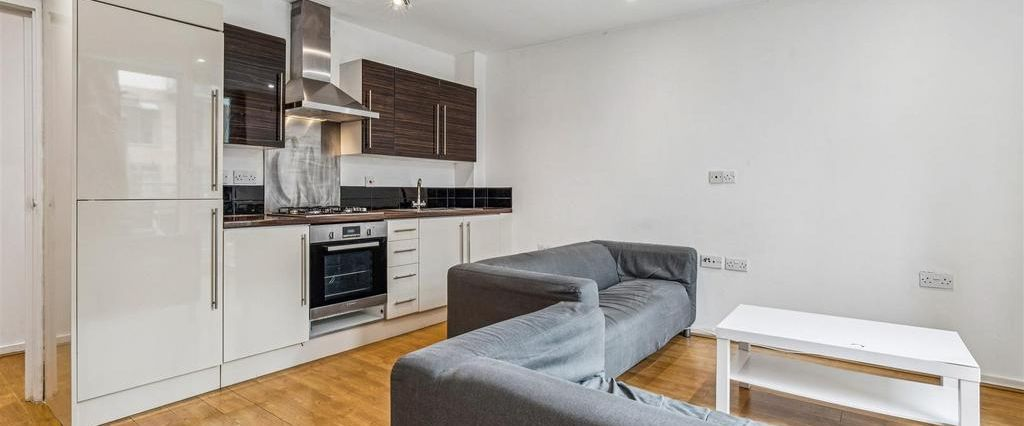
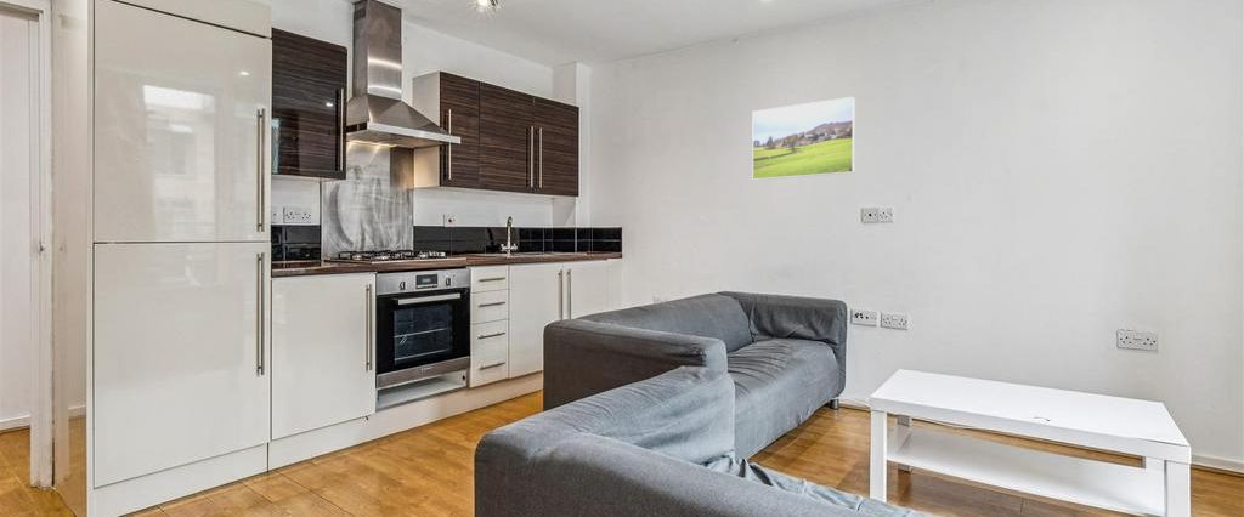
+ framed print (801, 140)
